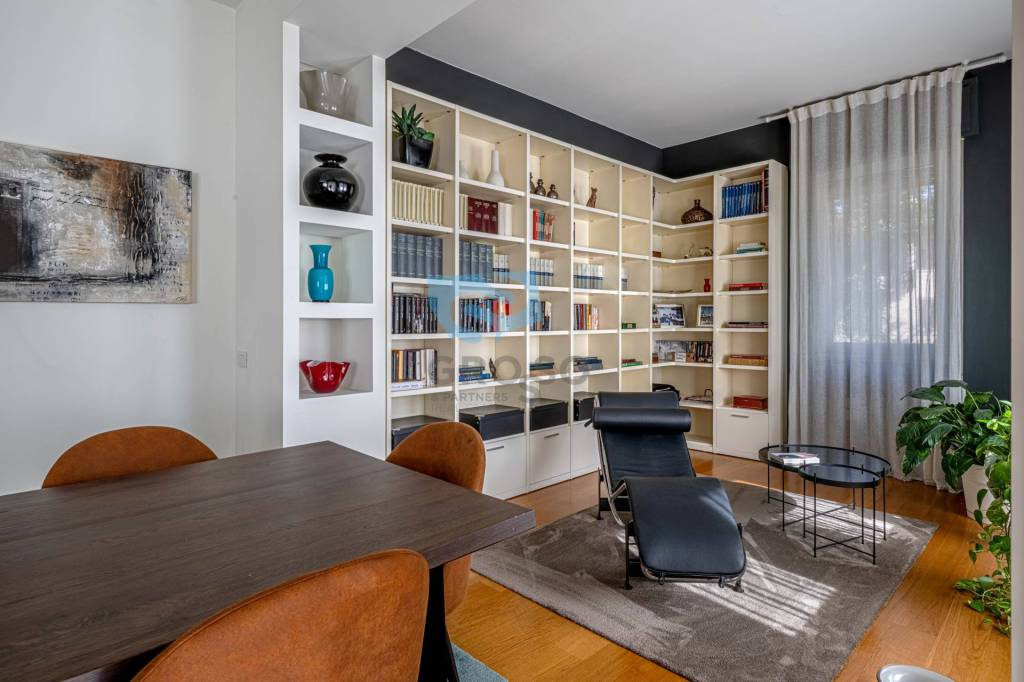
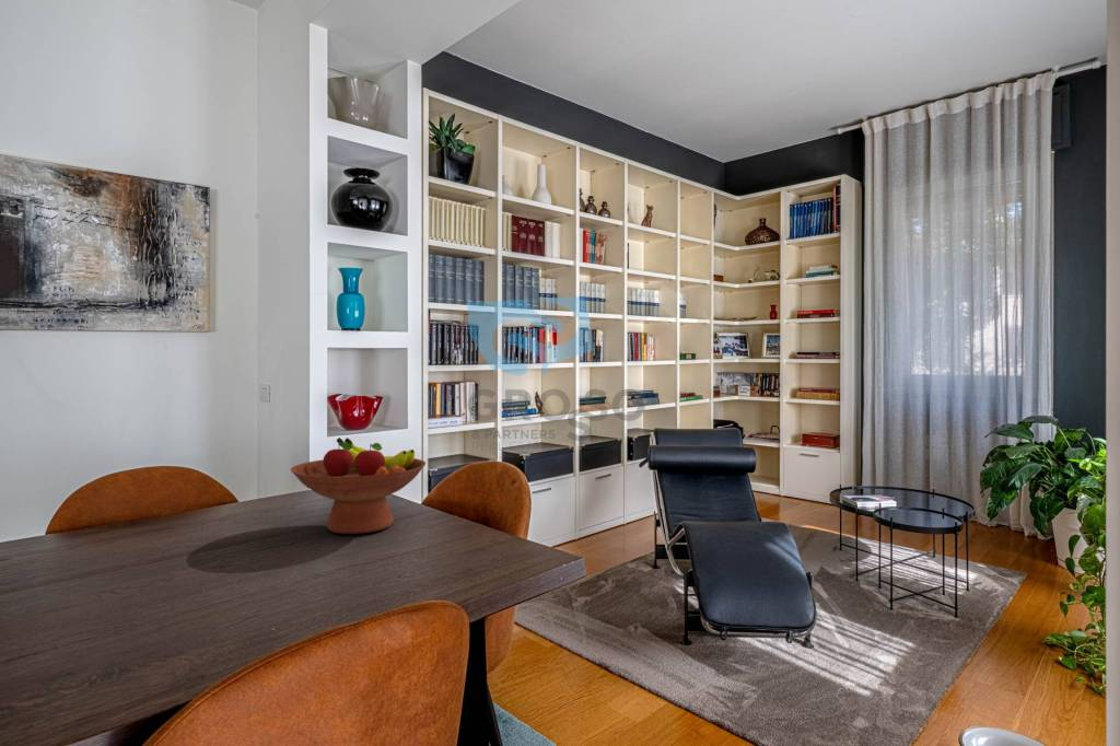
+ fruit bowl (360, 483)
